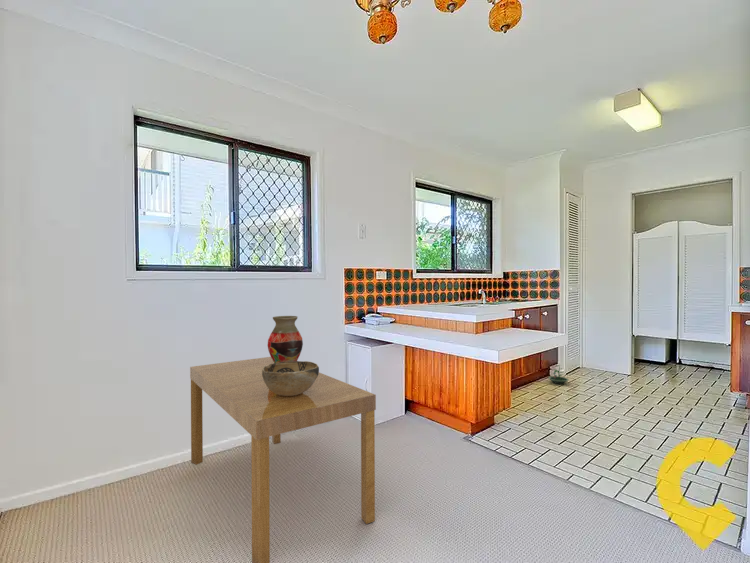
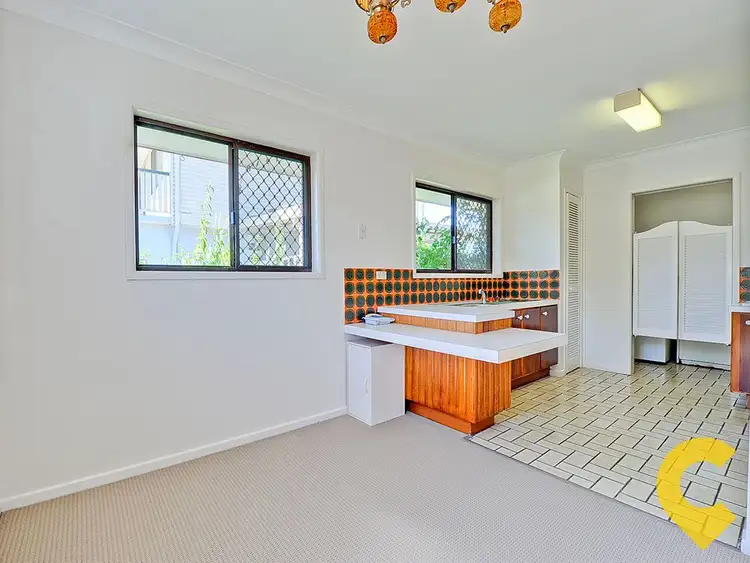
- vase (285, 342)
- dining table (270, 433)
- terrarium (559, 368)
- decorative bowl (291, 379)
